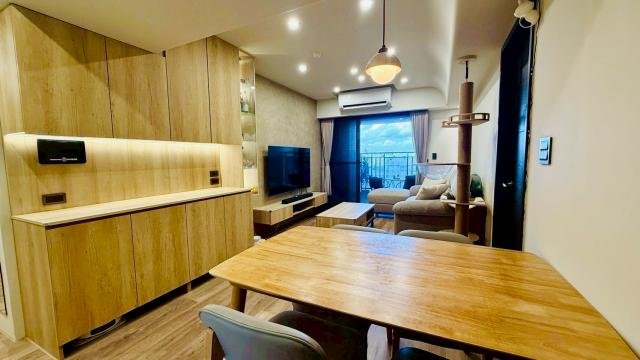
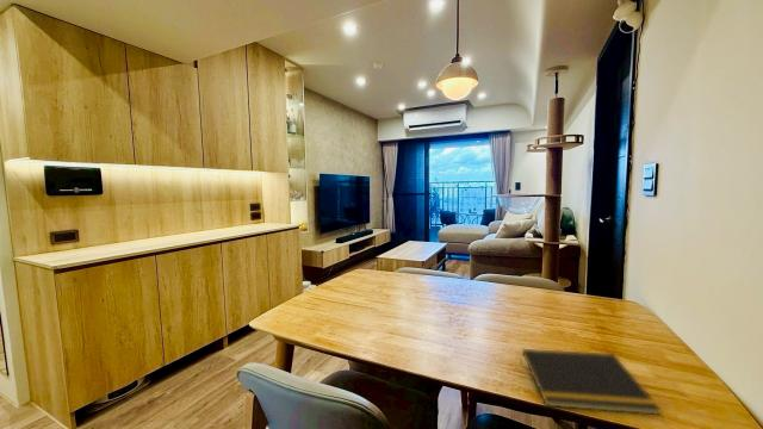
+ notepad (582, 377)
